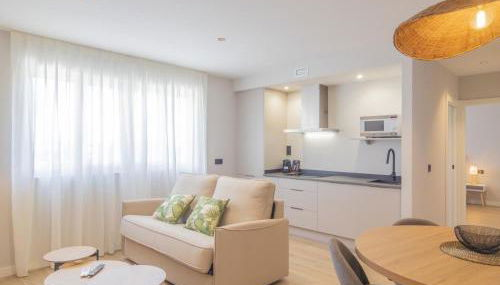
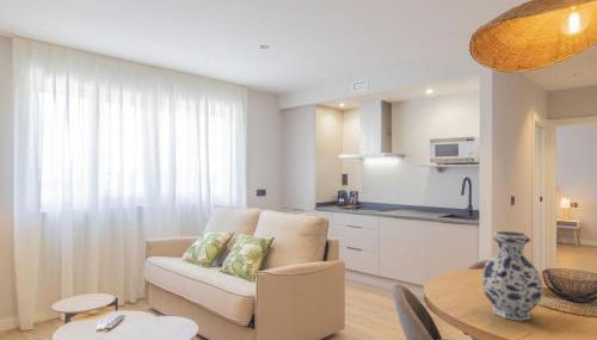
+ vase (511, 273)
